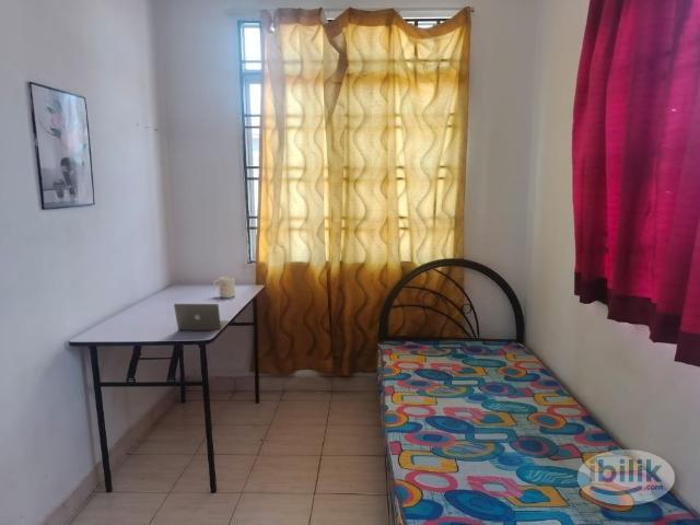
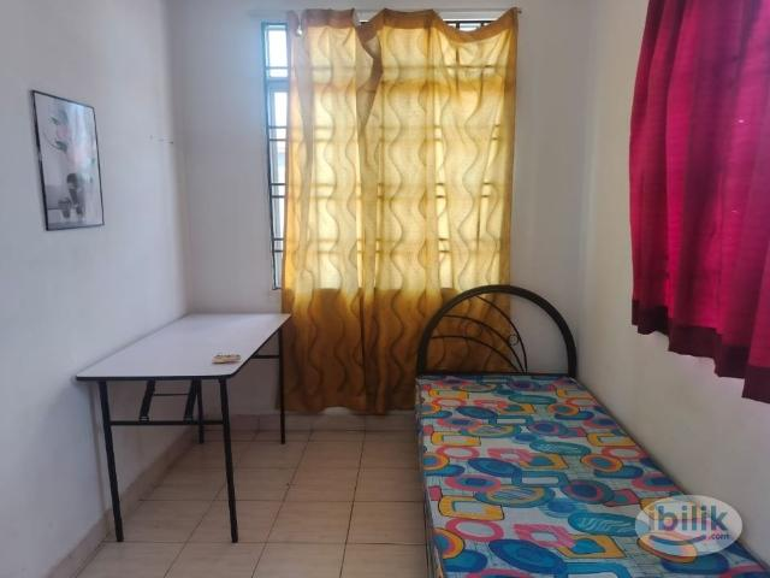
- mug (224, 287)
- laptop (185, 313)
